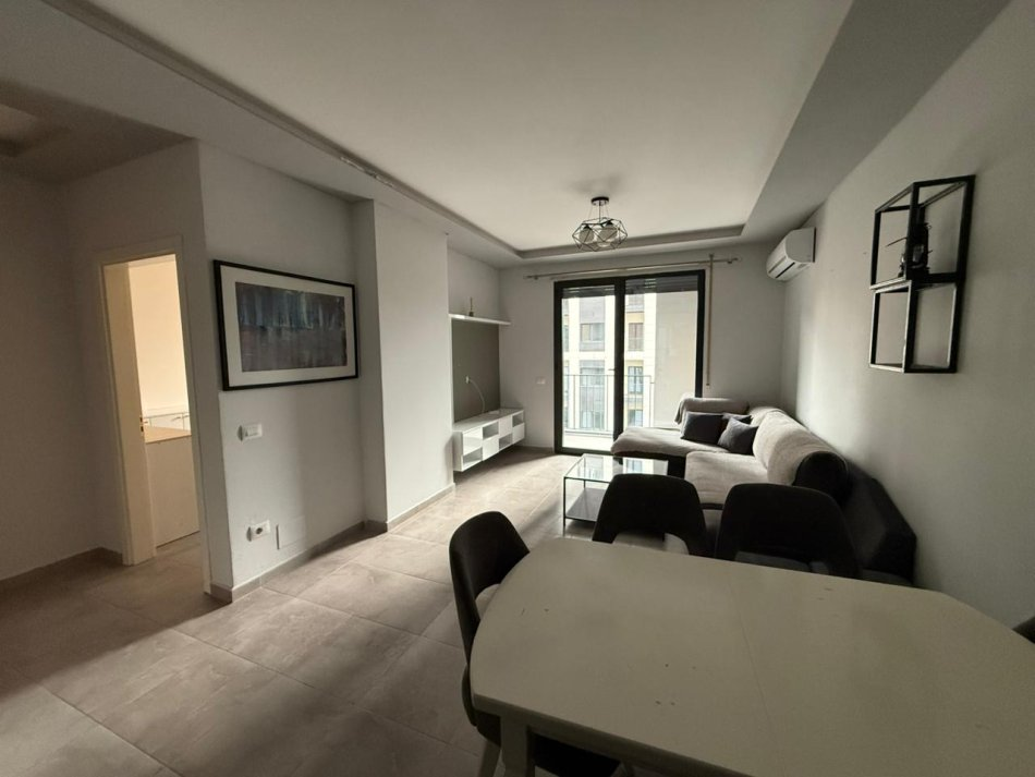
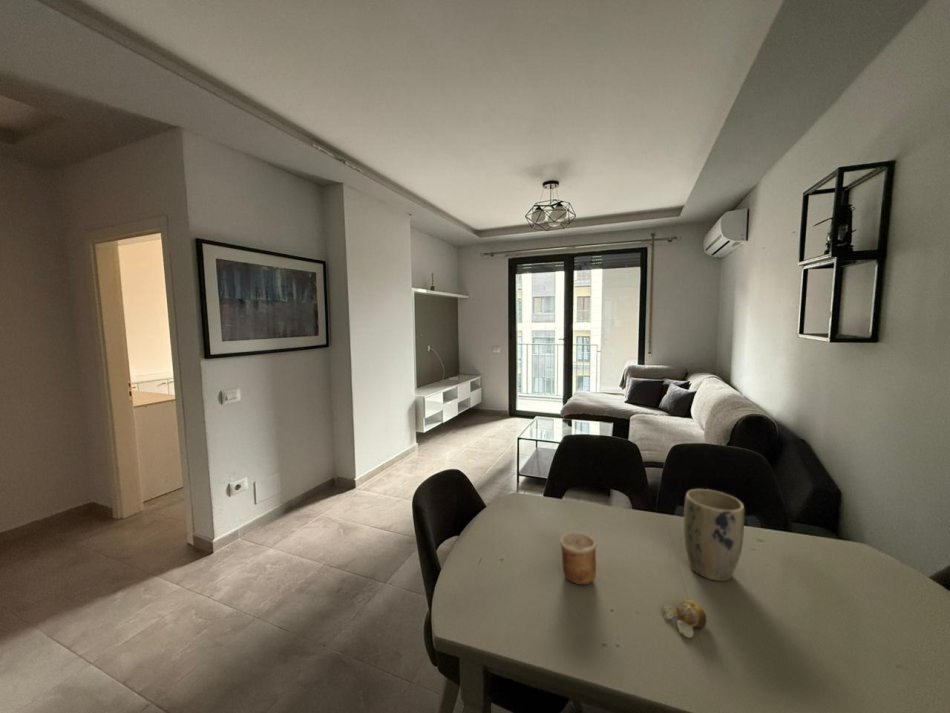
+ fruit (682, 612)
+ cup (577, 558)
+ plant pot (712, 534)
